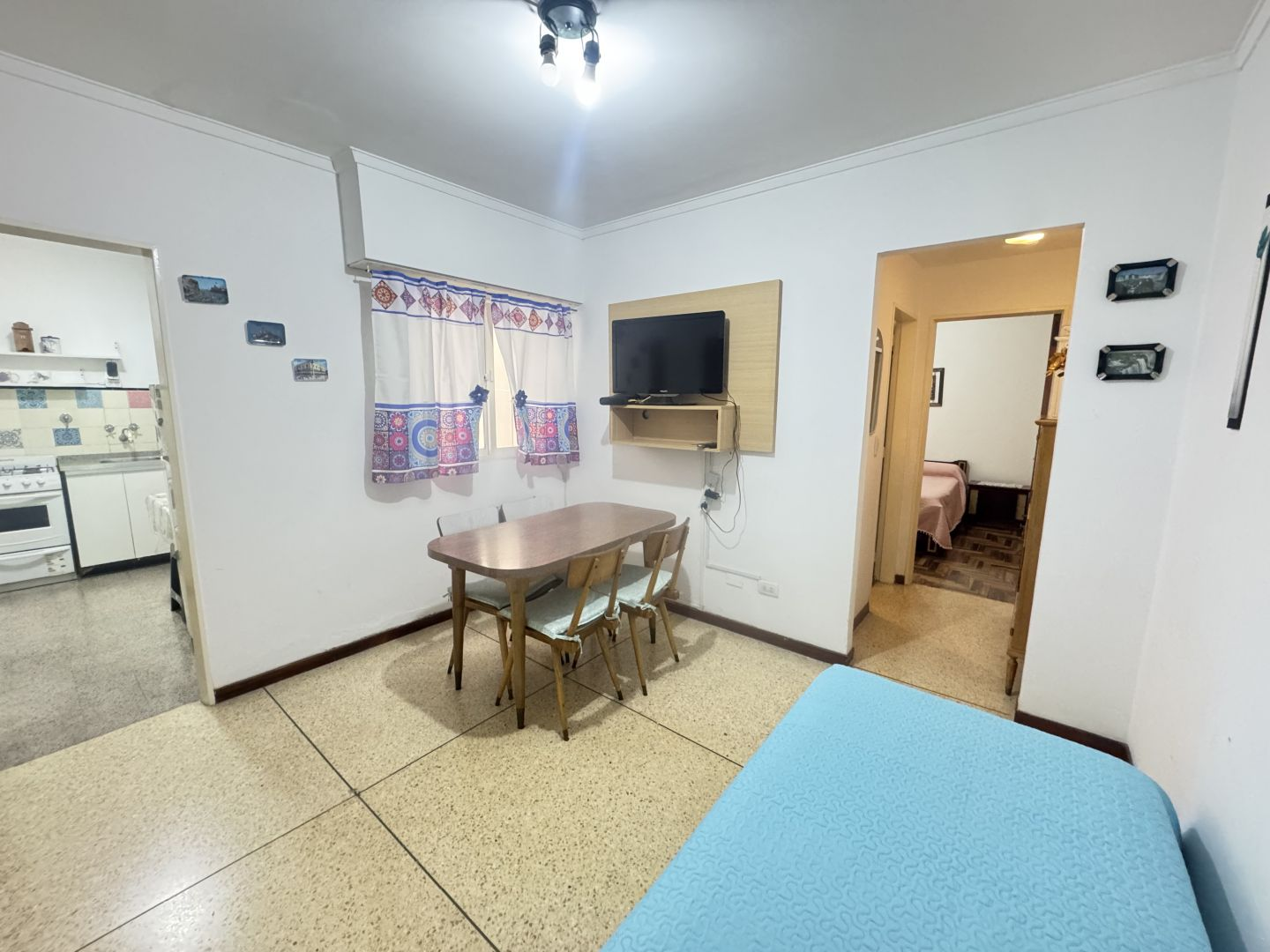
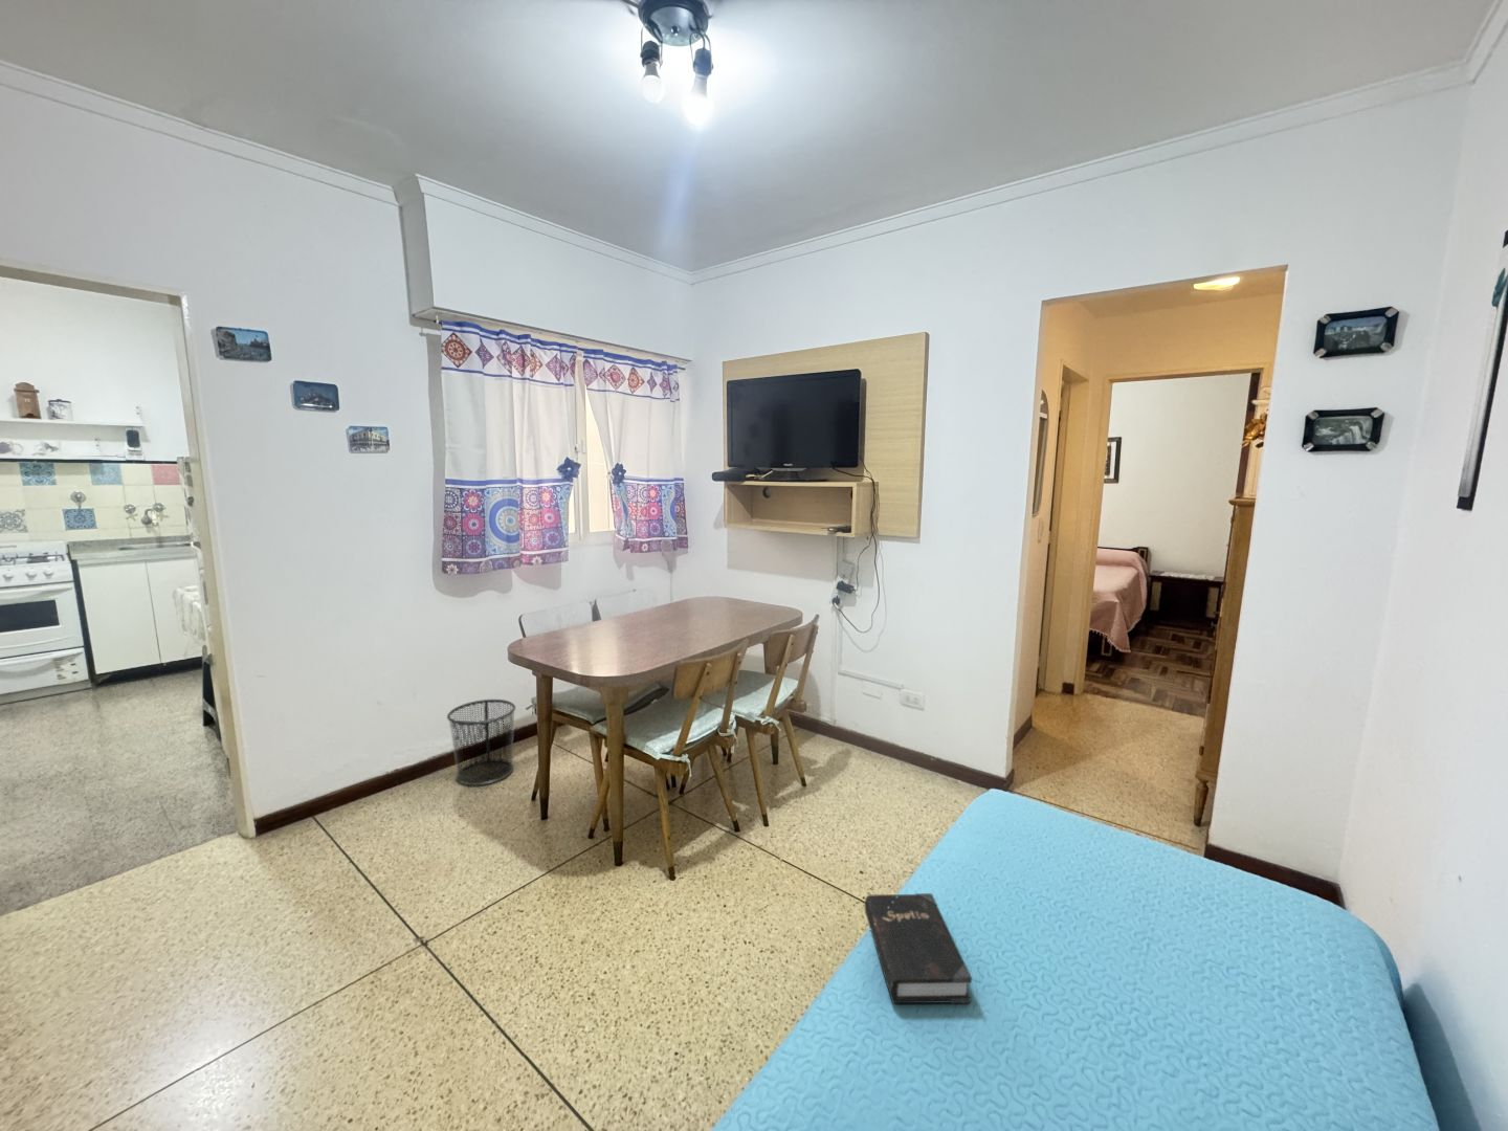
+ hardback book (912, 943)
+ waste bin (483, 740)
